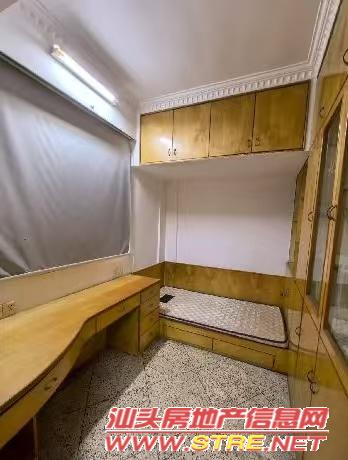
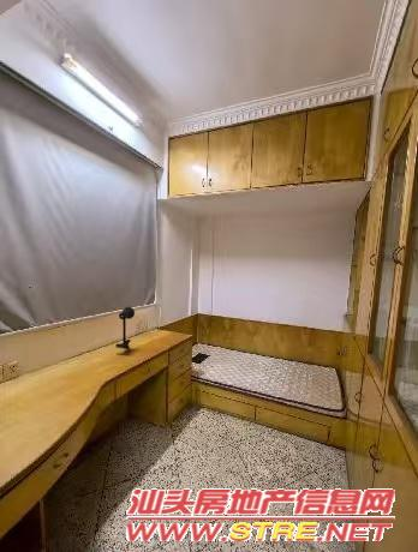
+ desk lamp (125, 330)
